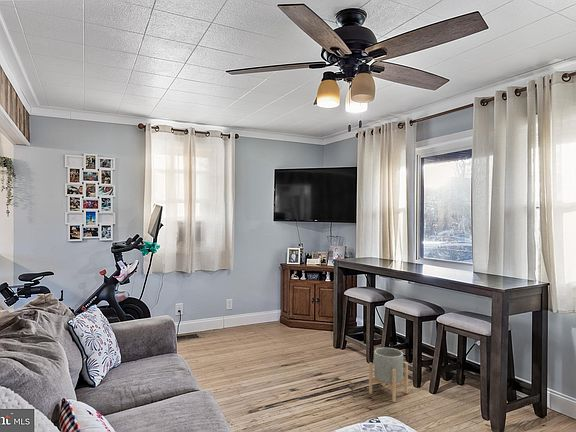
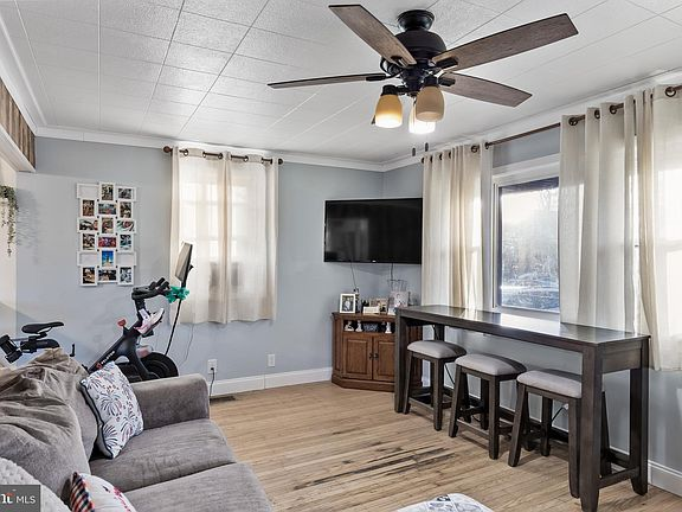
- planter (388, 372)
